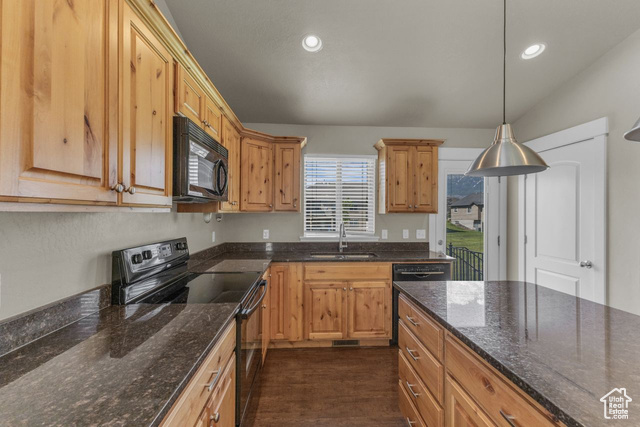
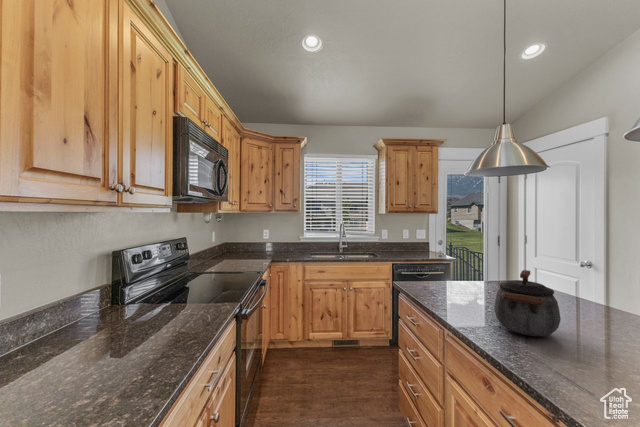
+ kettle (525, 301)
